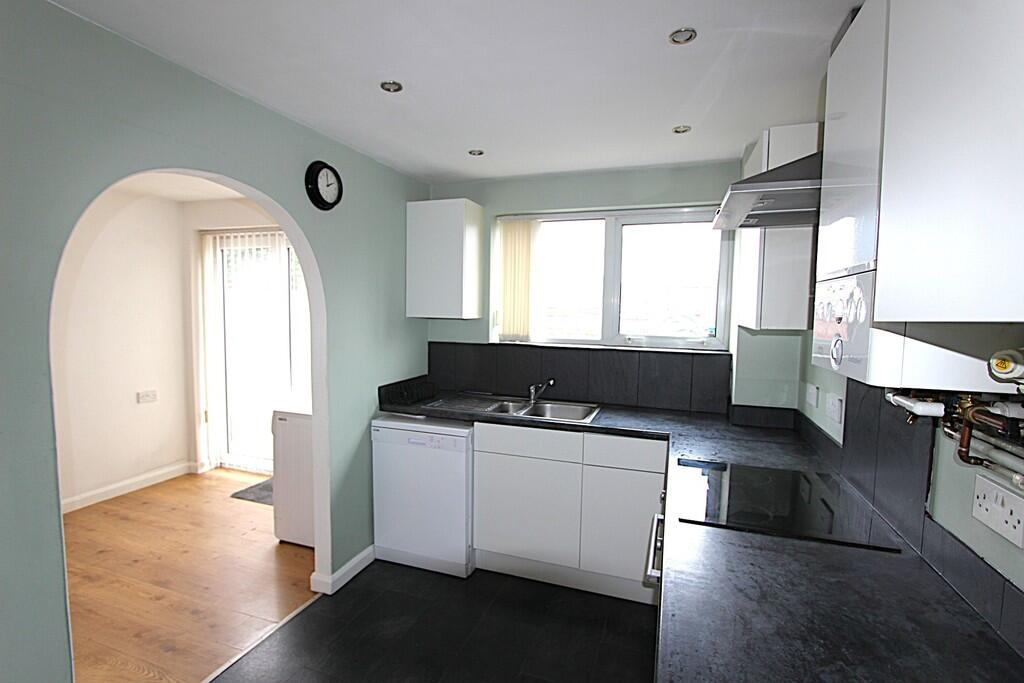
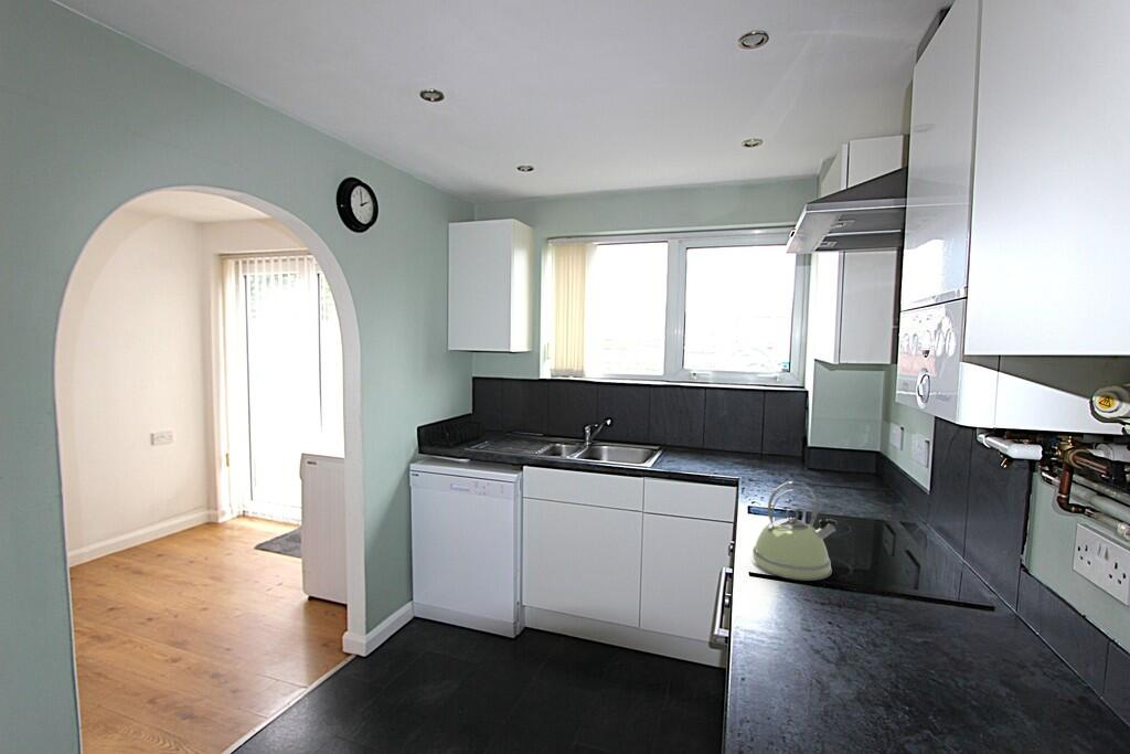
+ kettle (797, 522)
